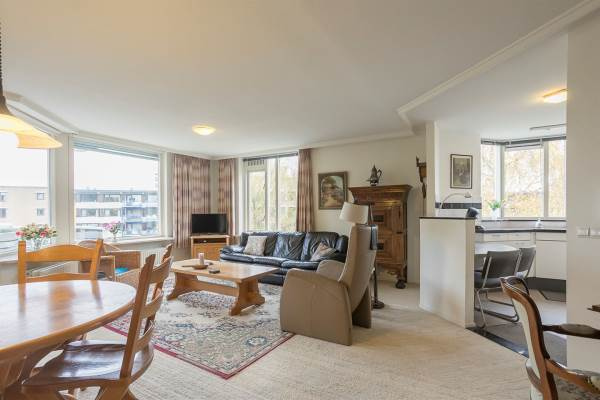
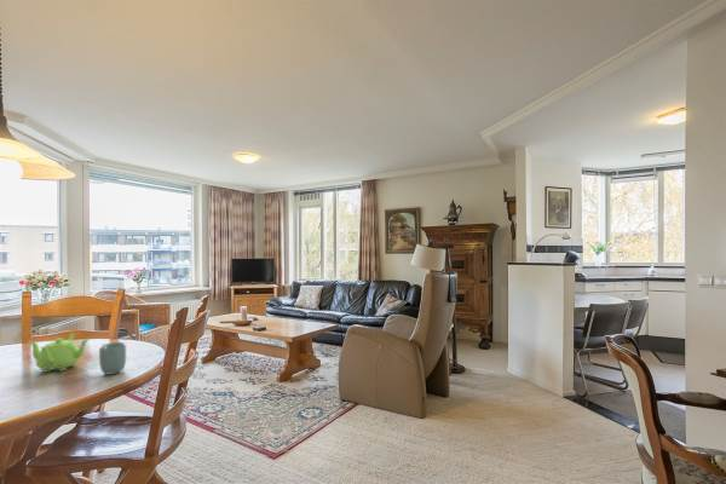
+ cup (113, 358)
+ teapot (59, 353)
